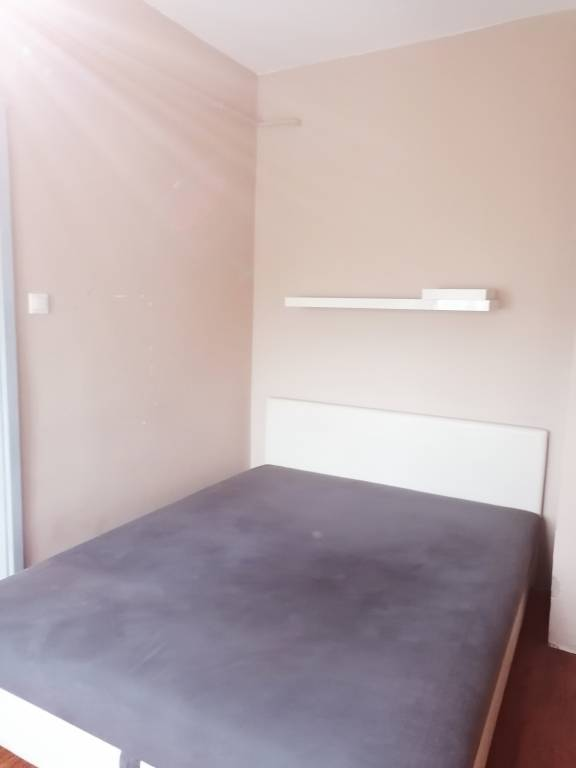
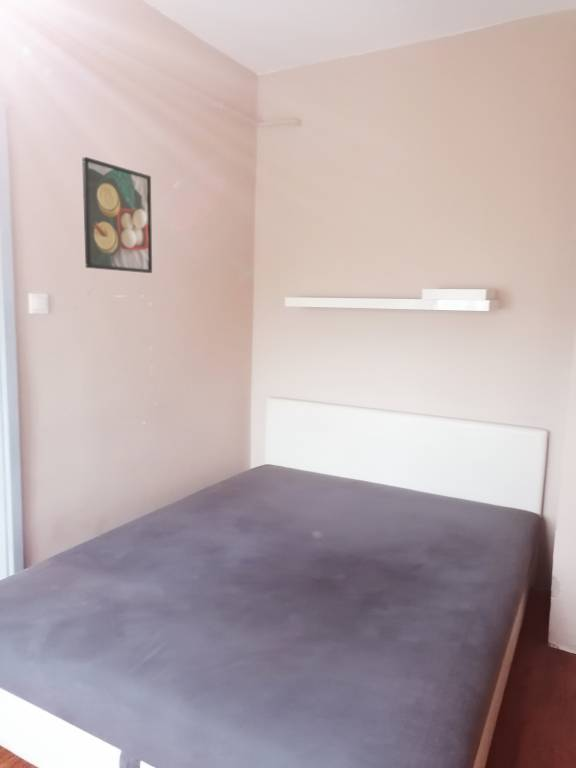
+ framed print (119, 219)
